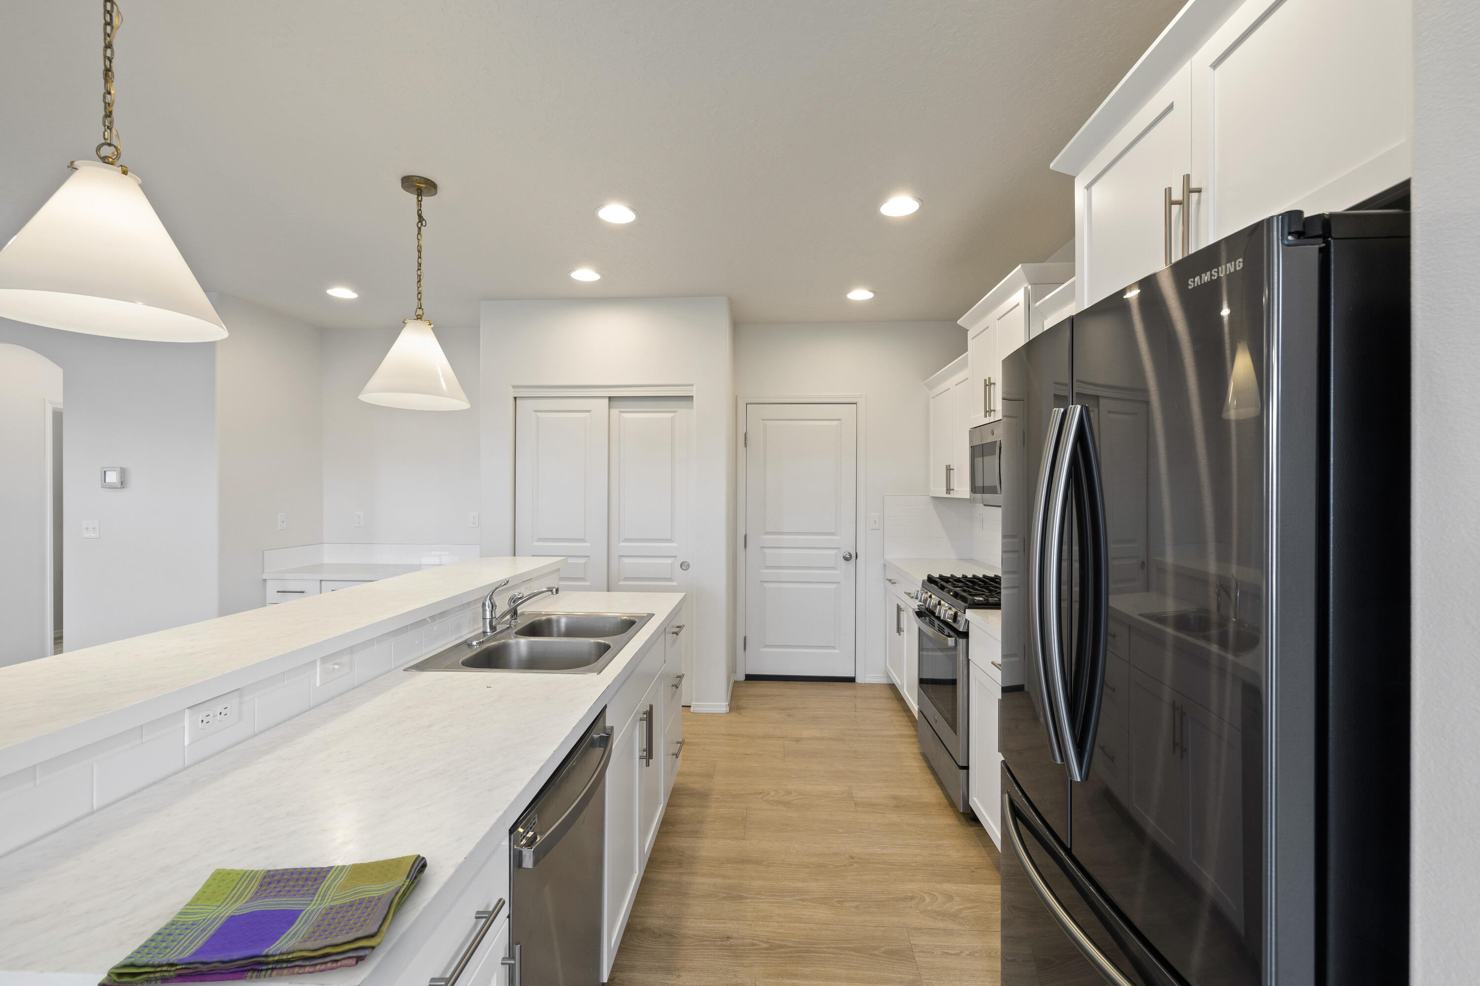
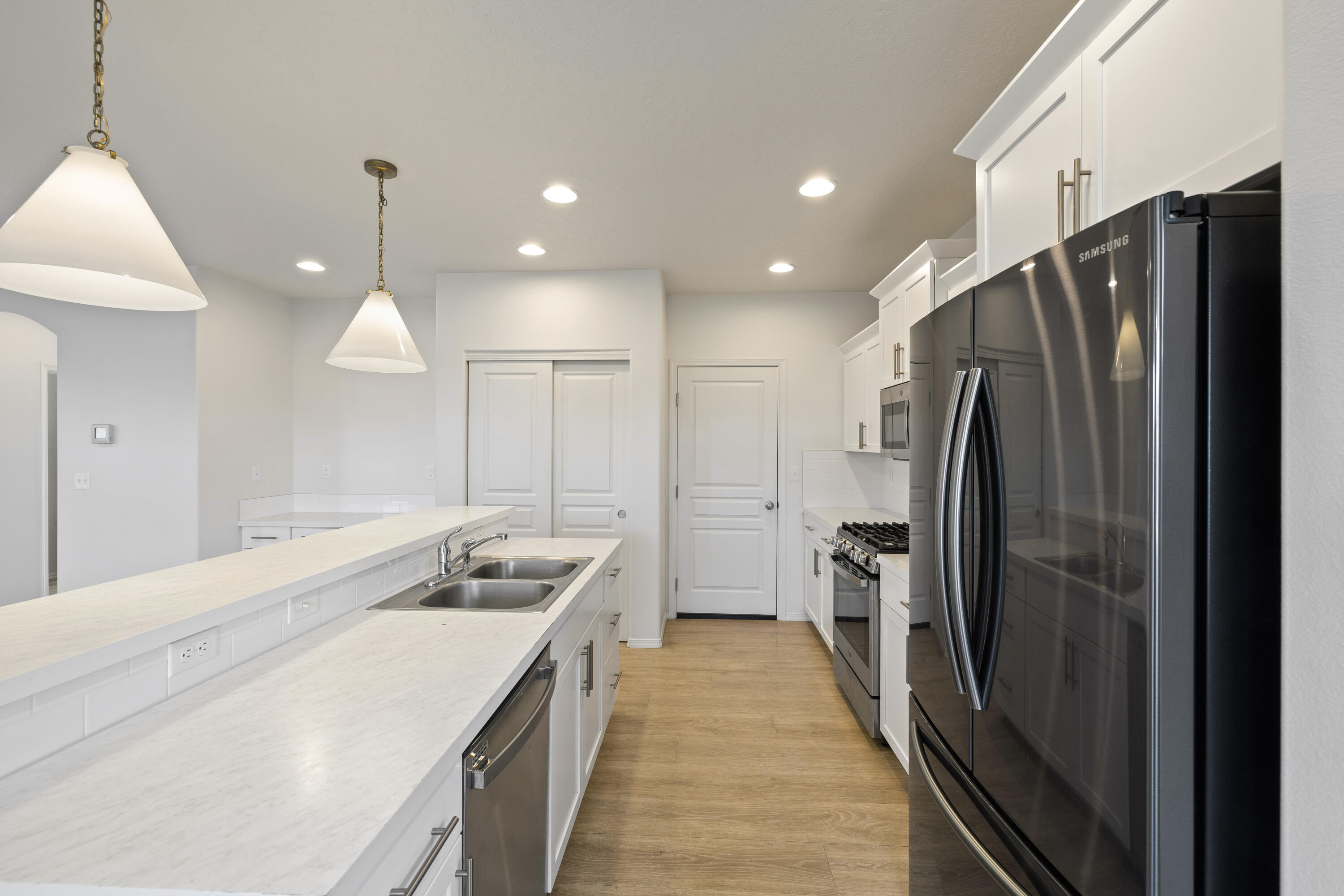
- dish towel (290, 910)
